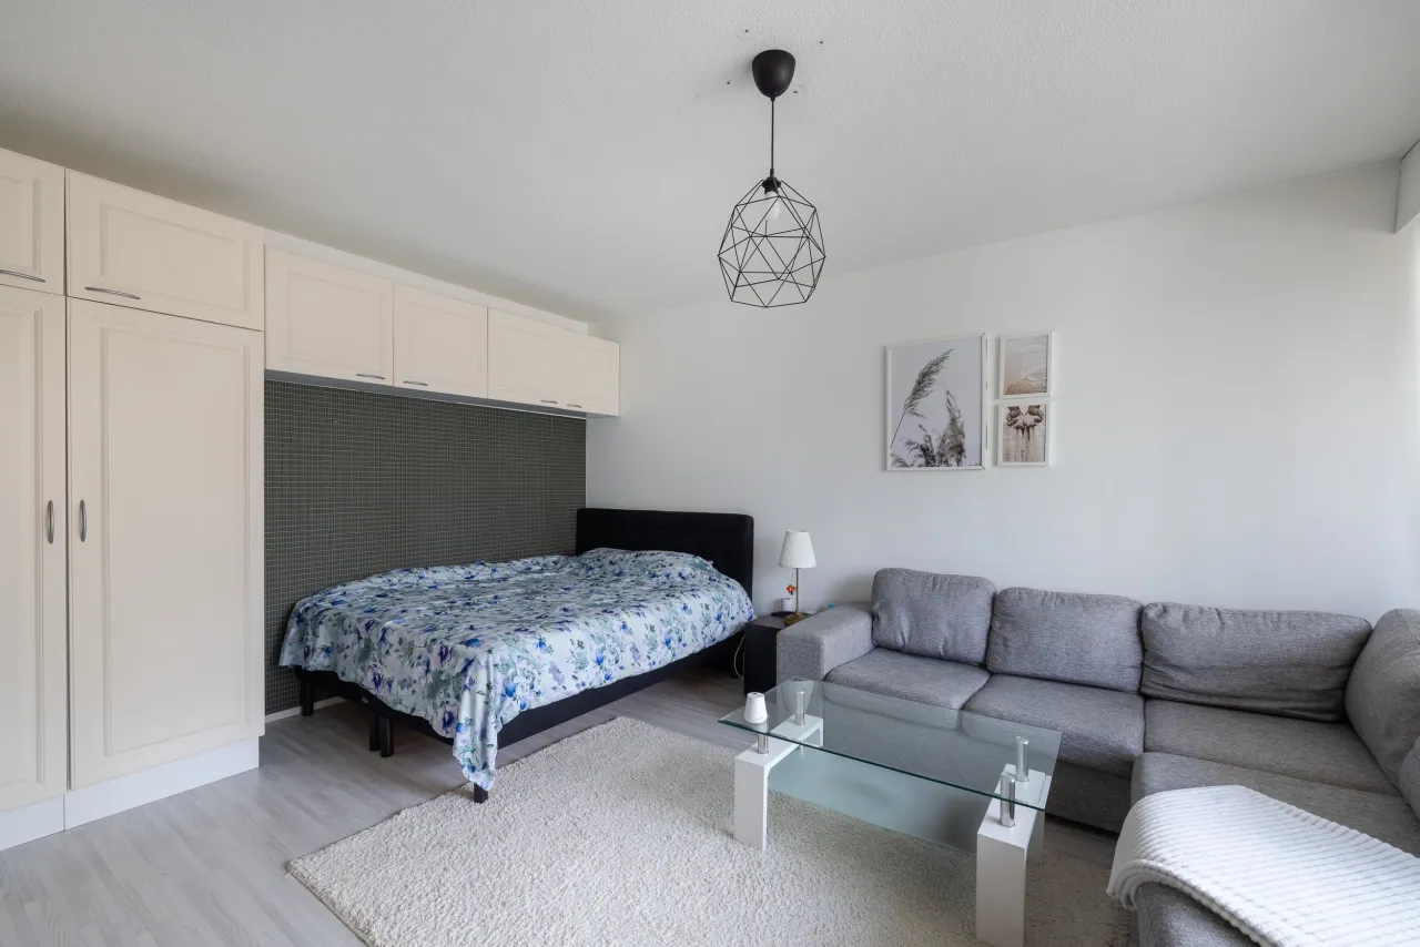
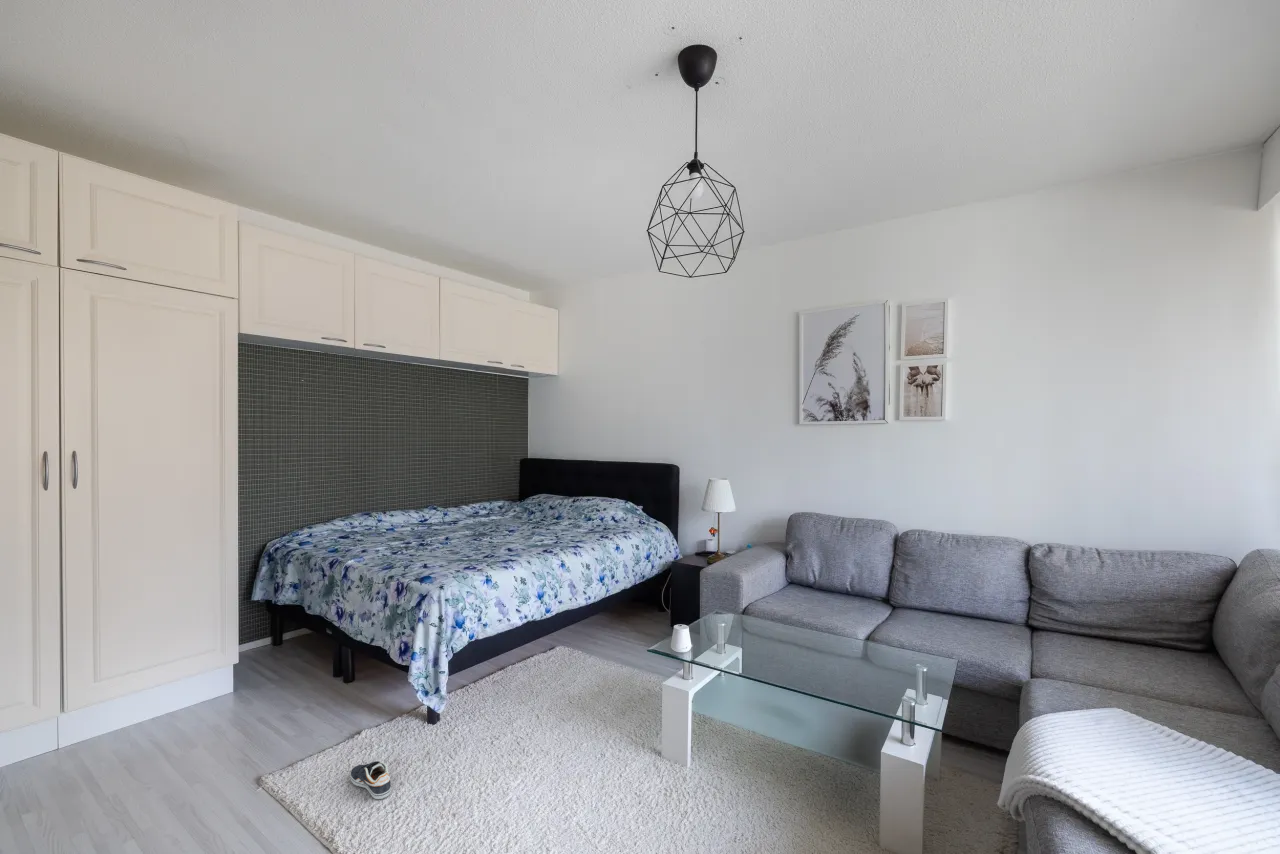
+ sneaker (371, 773)
